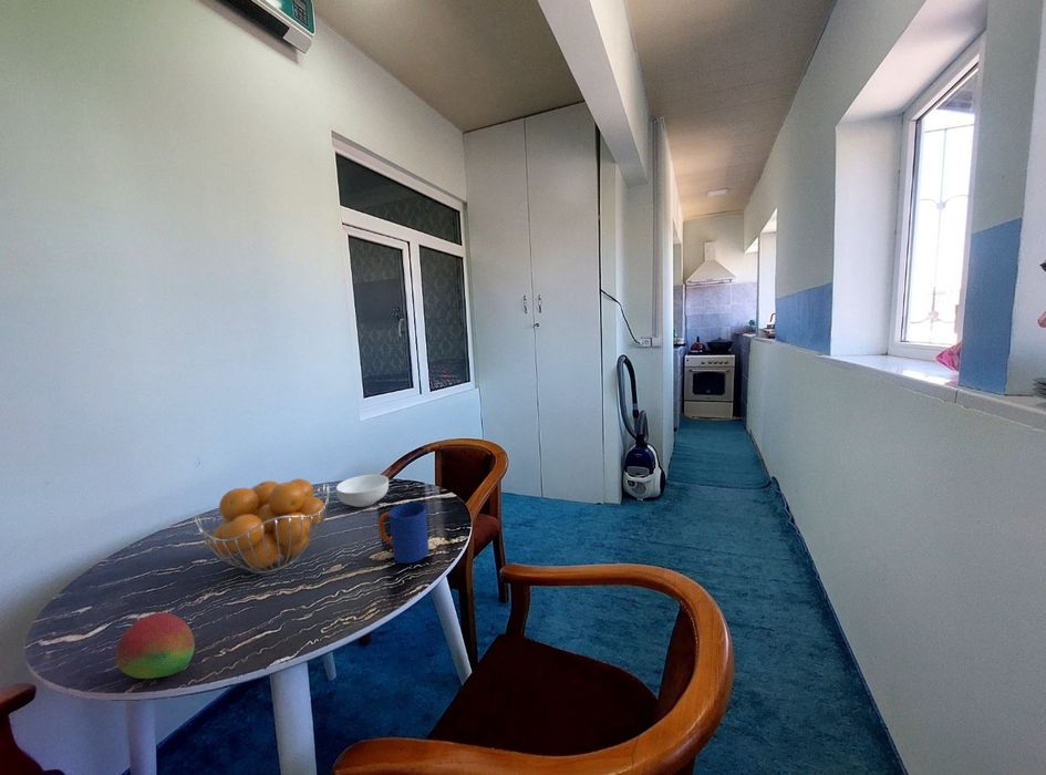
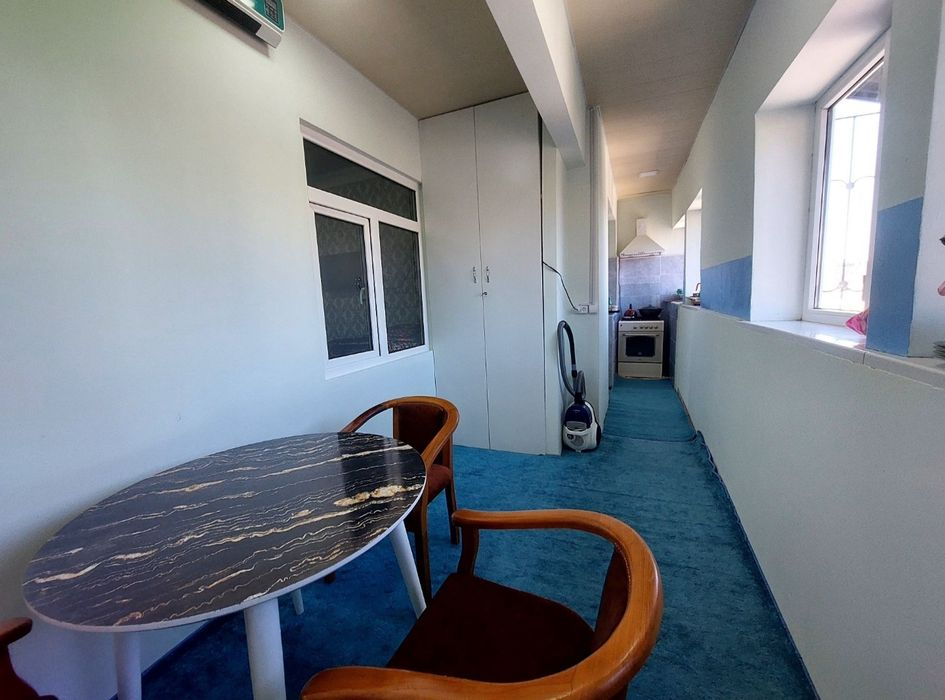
- cereal bowl (363, 492)
- mug (402, 531)
- fruit basket (270, 523)
- fruit (157, 645)
